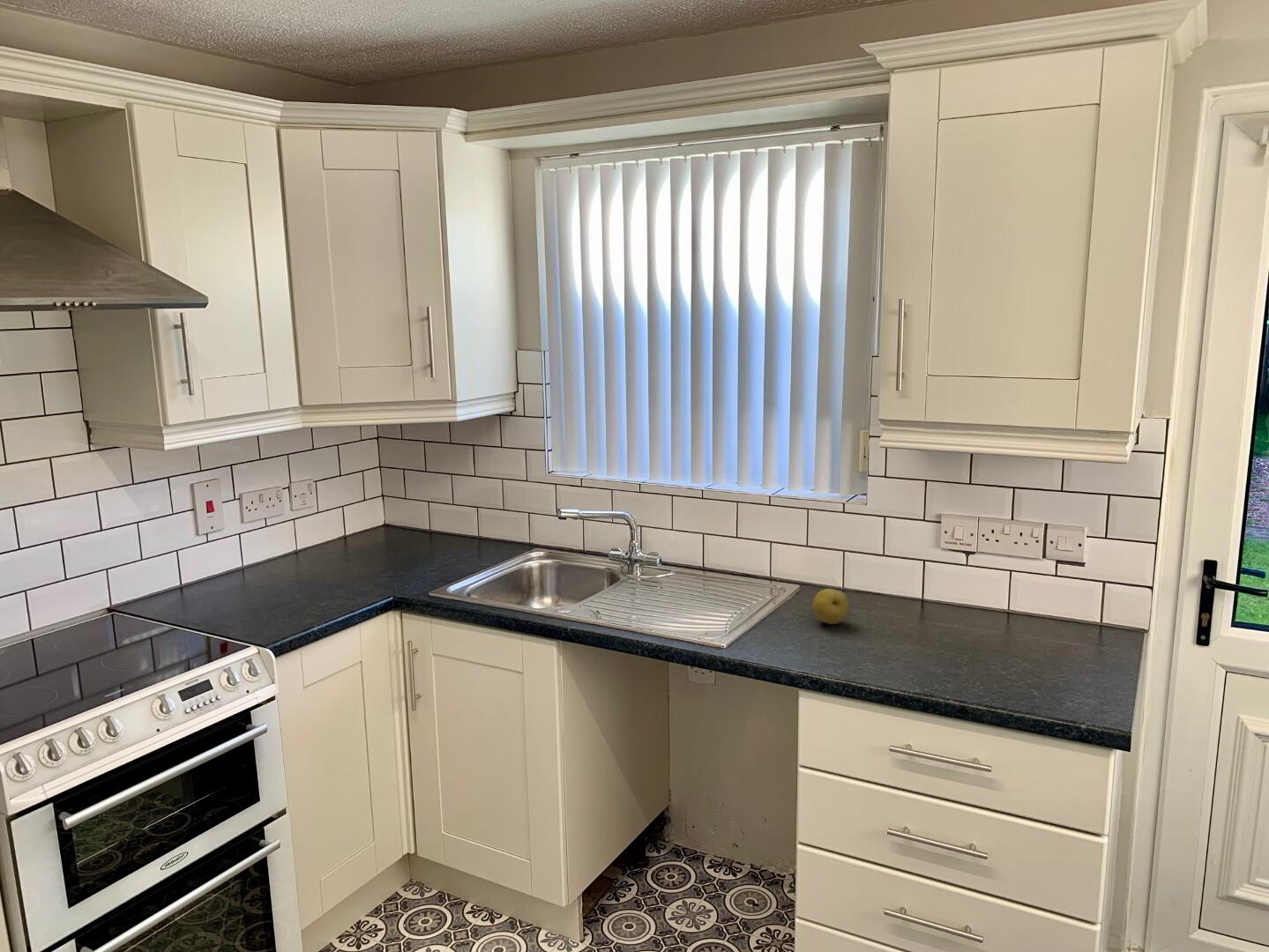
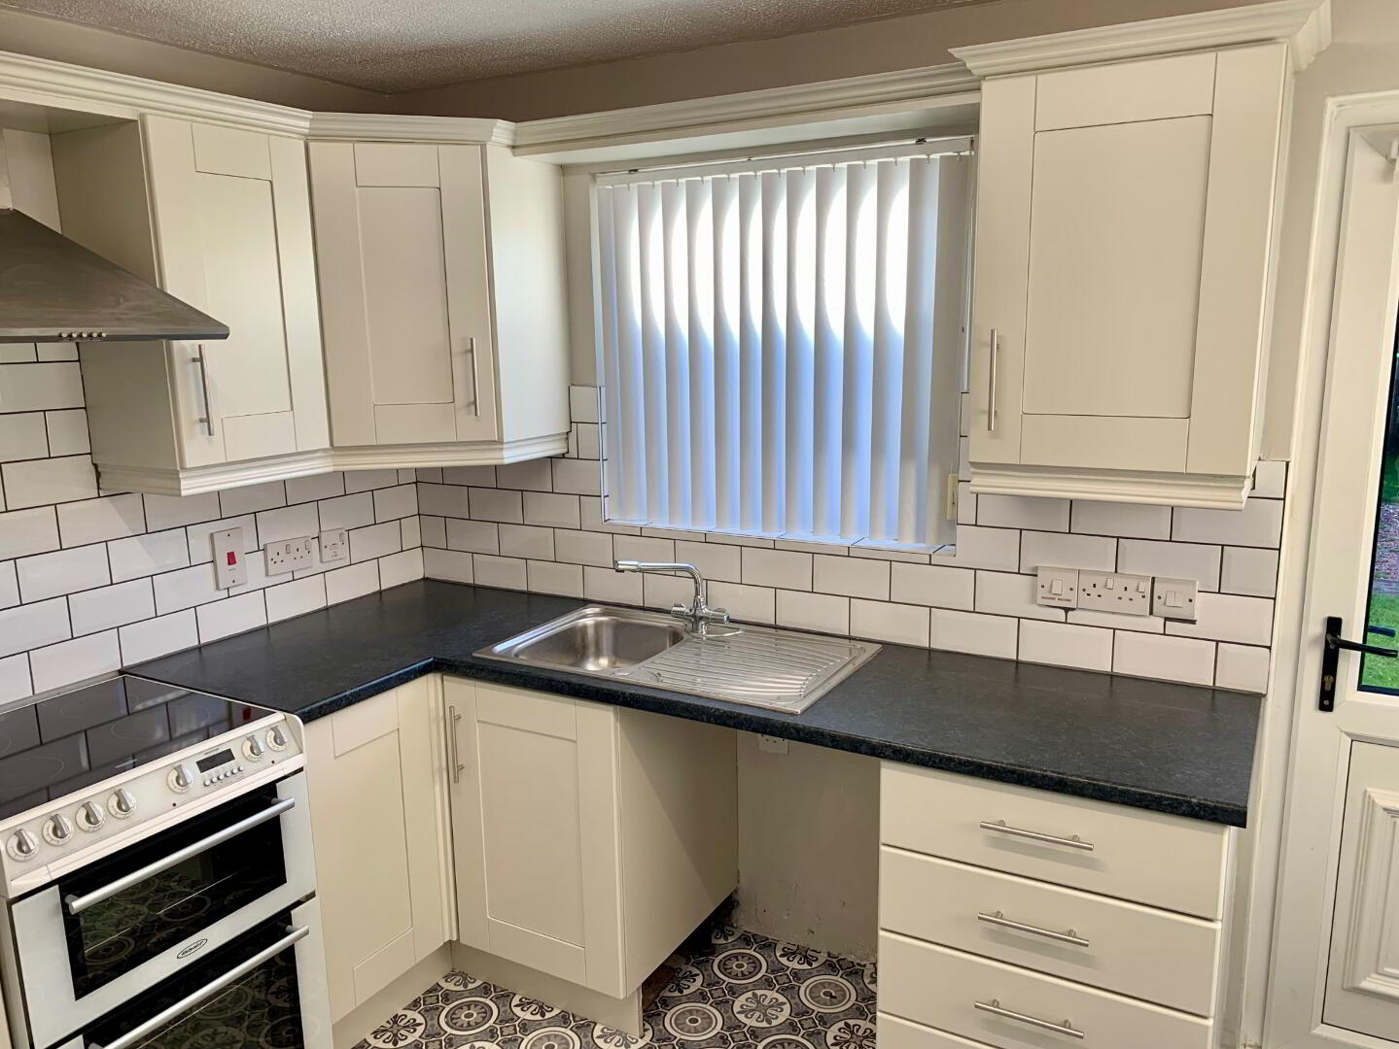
- fruit (830, 606)
